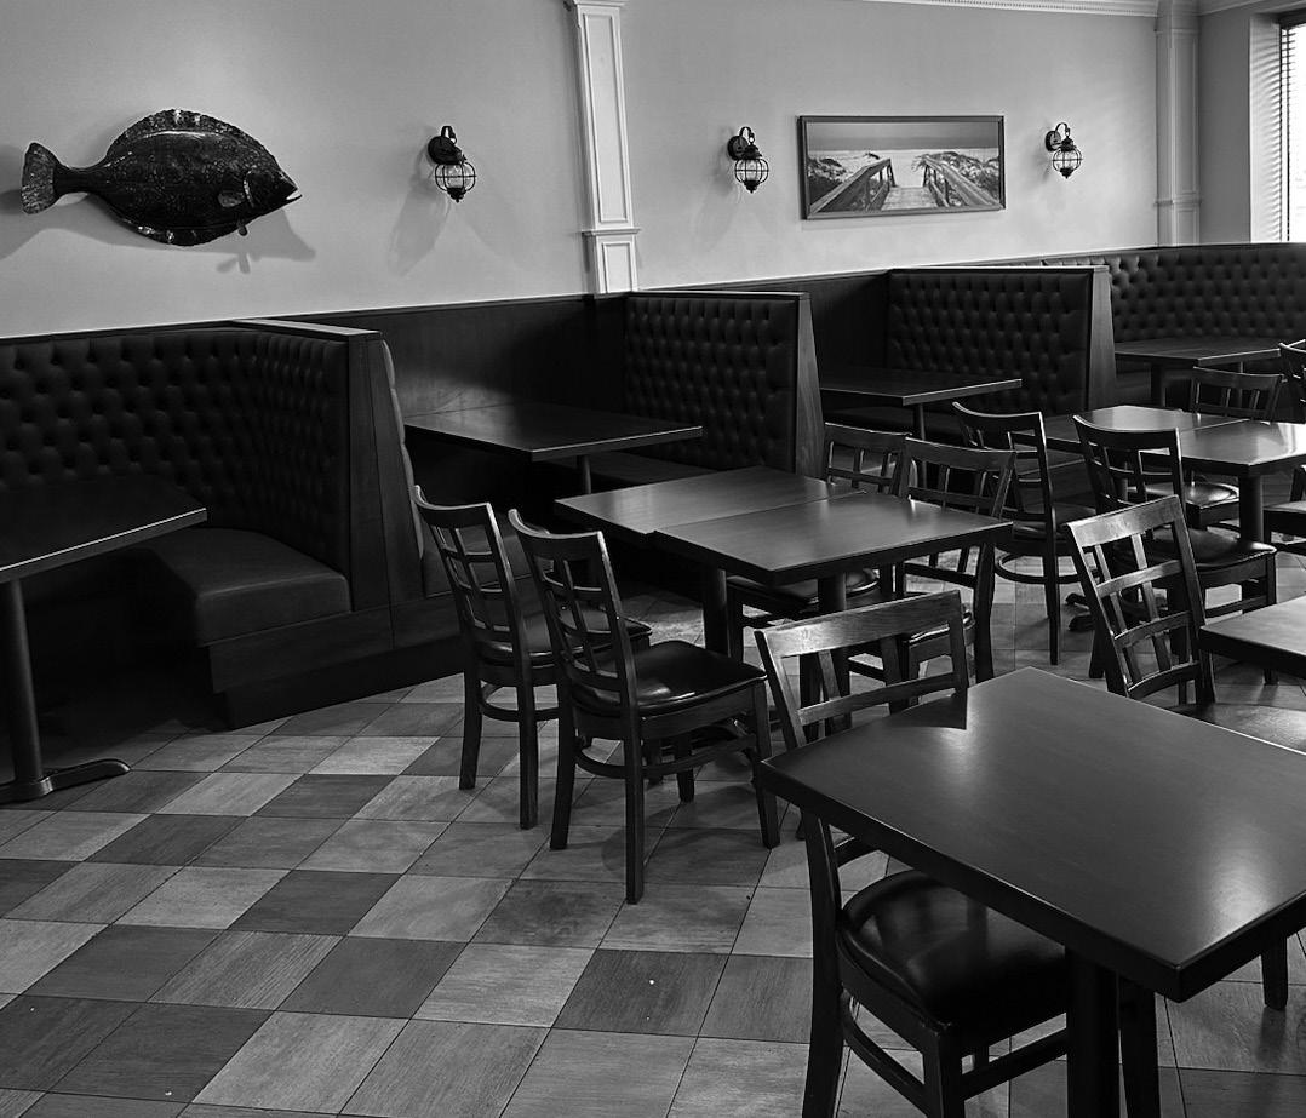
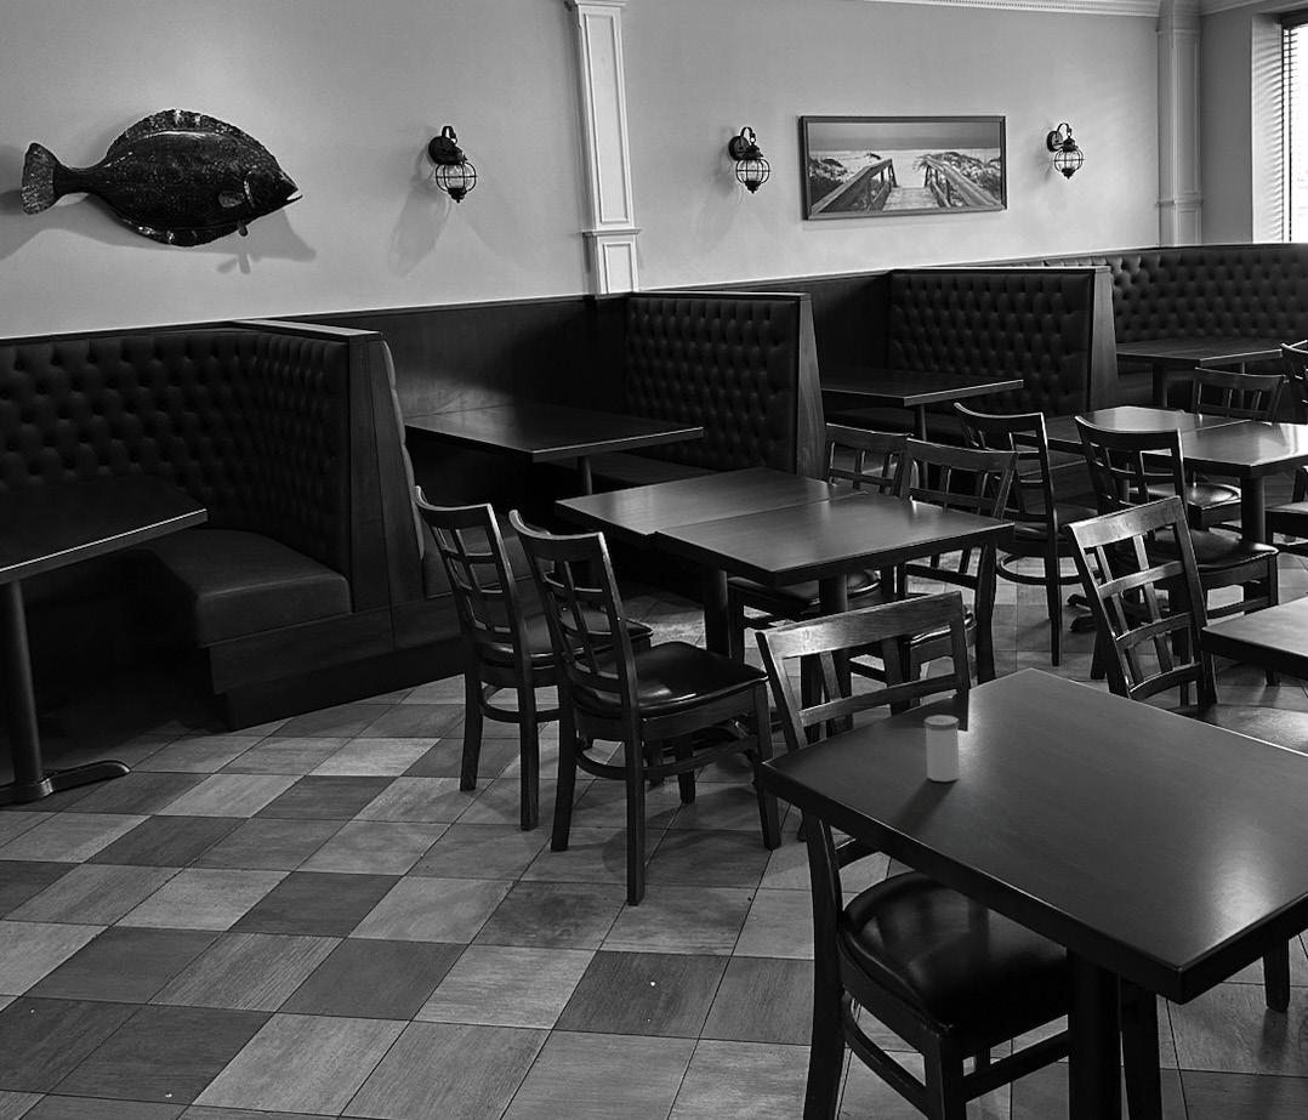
+ salt shaker (942, 747)
